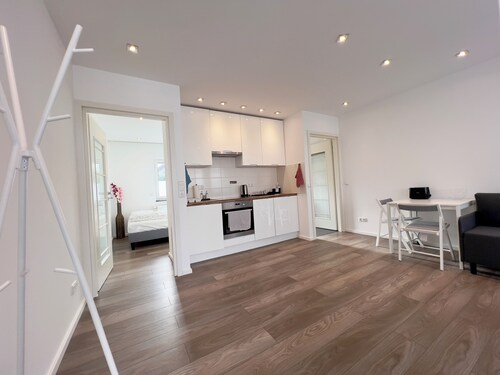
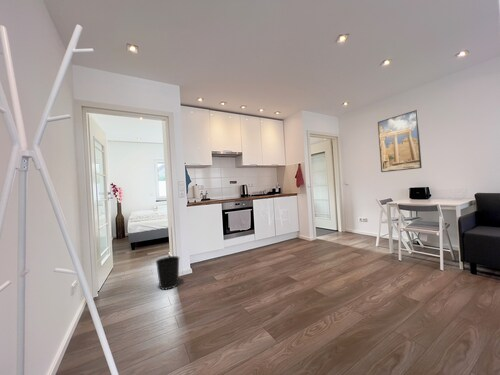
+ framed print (398, 143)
+ wastebasket (168, 272)
